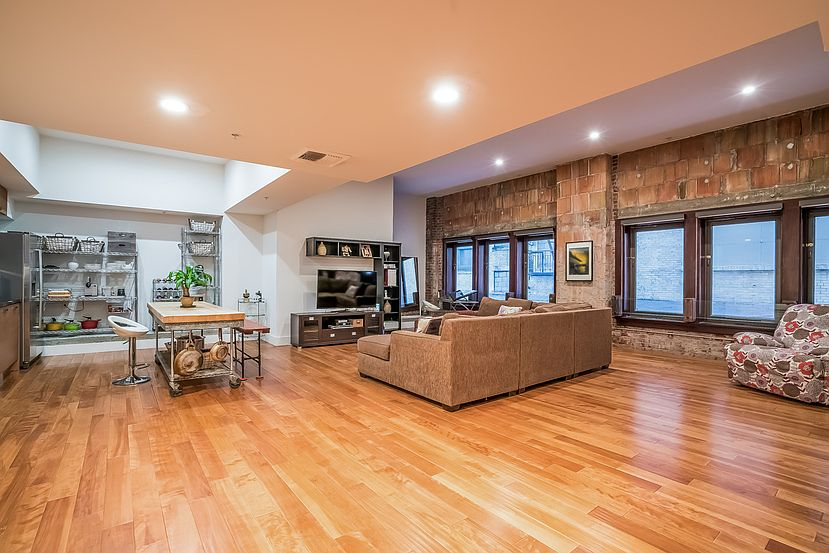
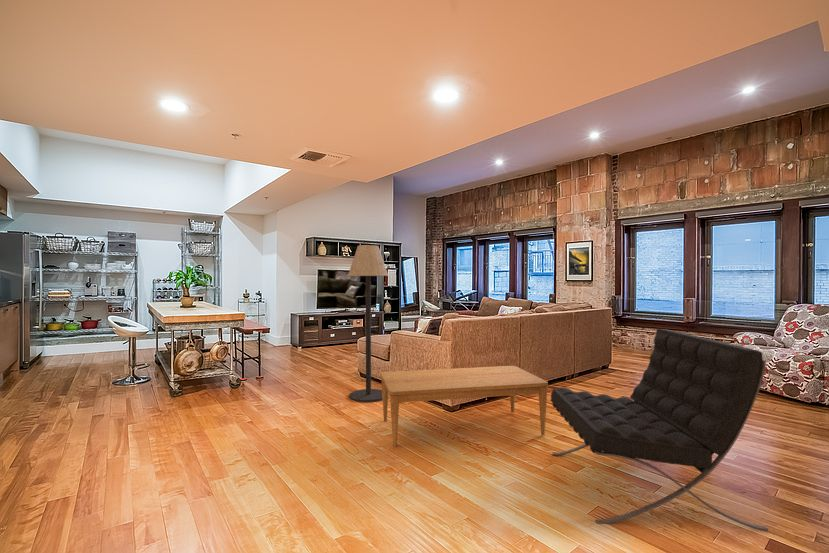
+ lounge chair (639, 411)
+ coffee table (460, 398)
+ floor lamp (368, 321)
